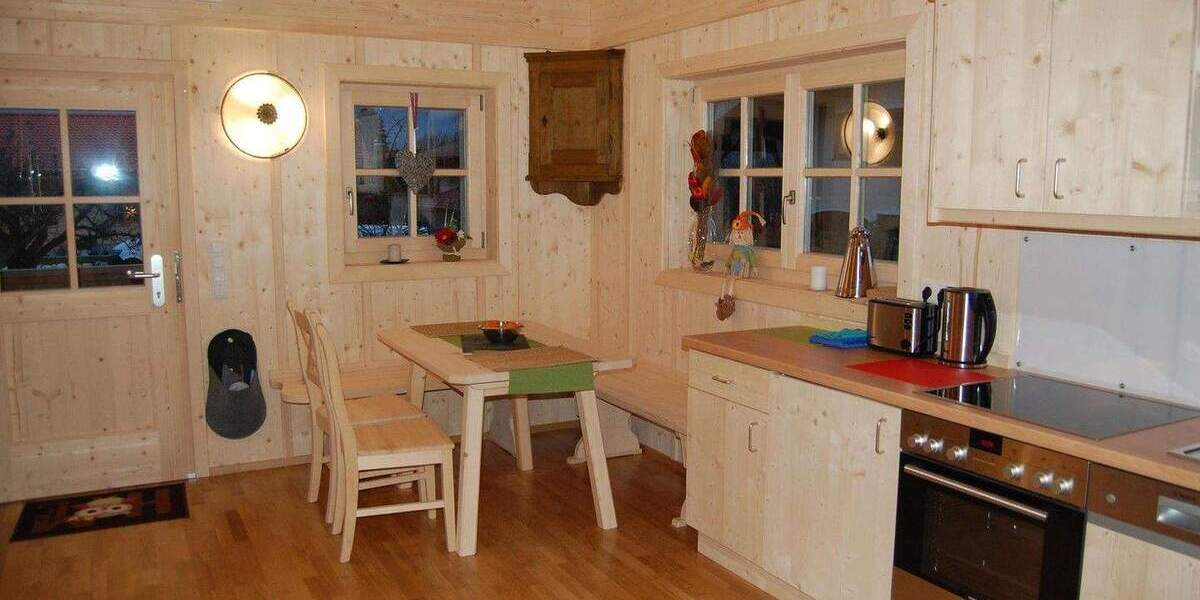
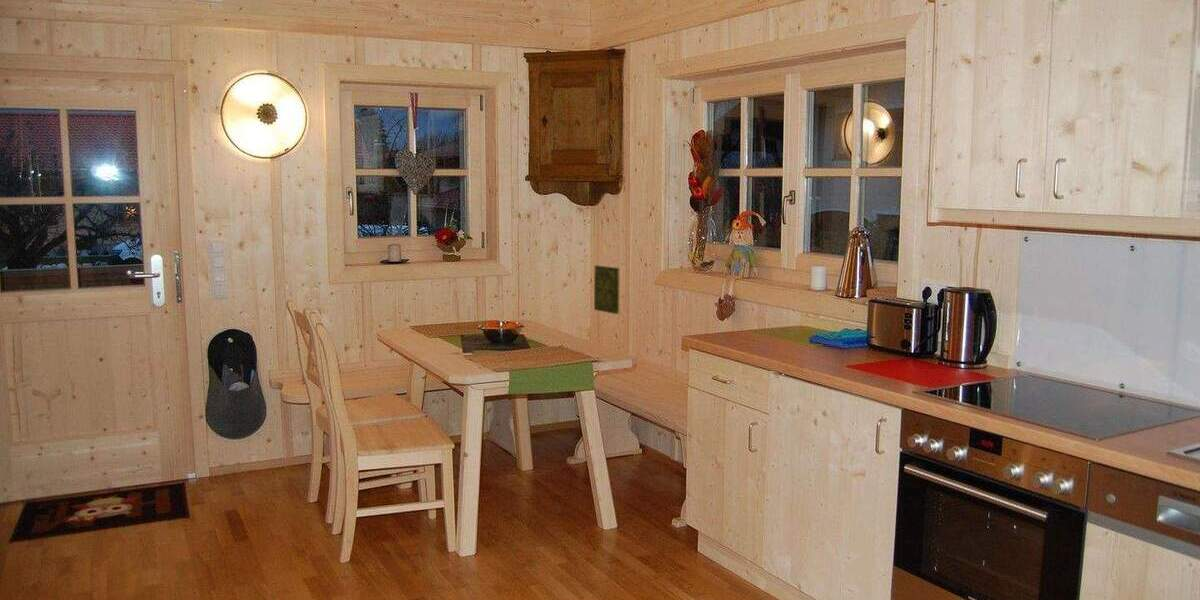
+ decorative tile (606, 289)
